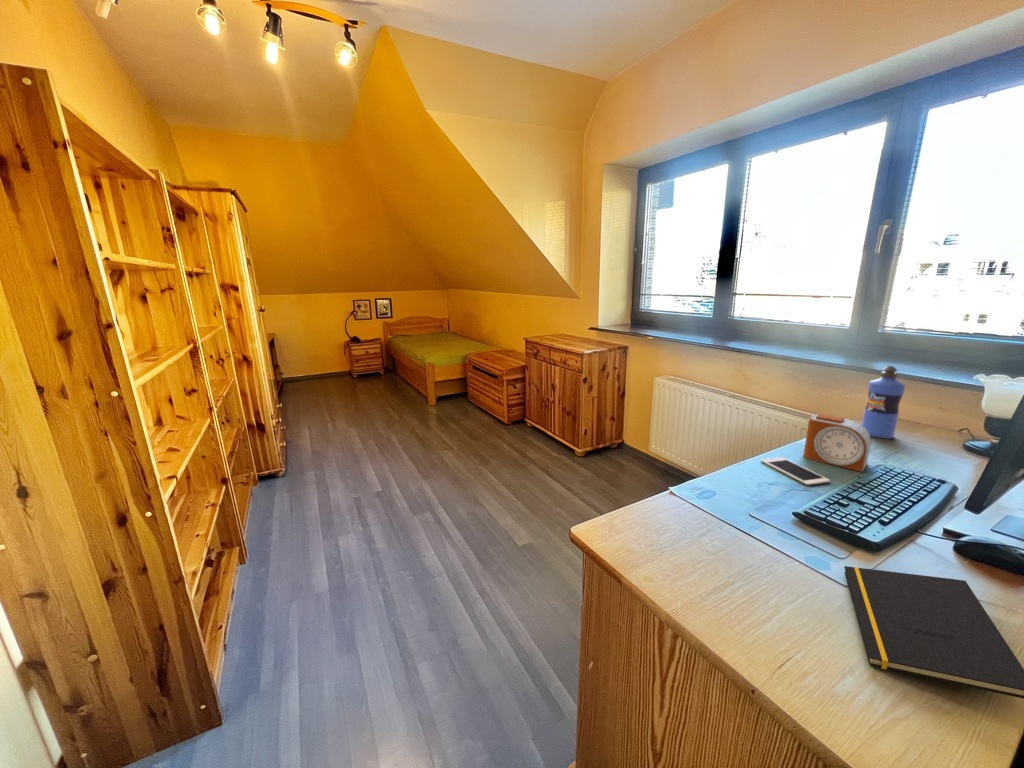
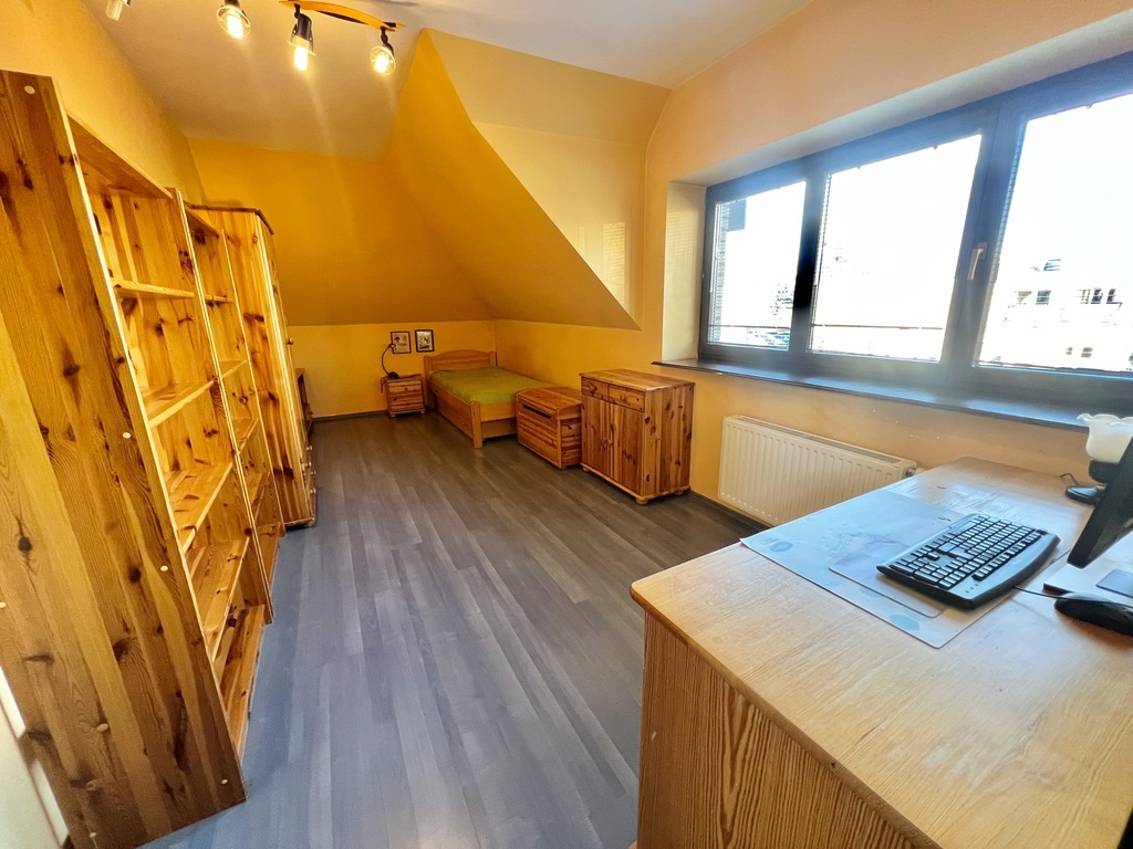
- water bottle (883, 400)
- notepad (921, 619)
- alarm clock (837, 440)
- cell phone (793, 470)
